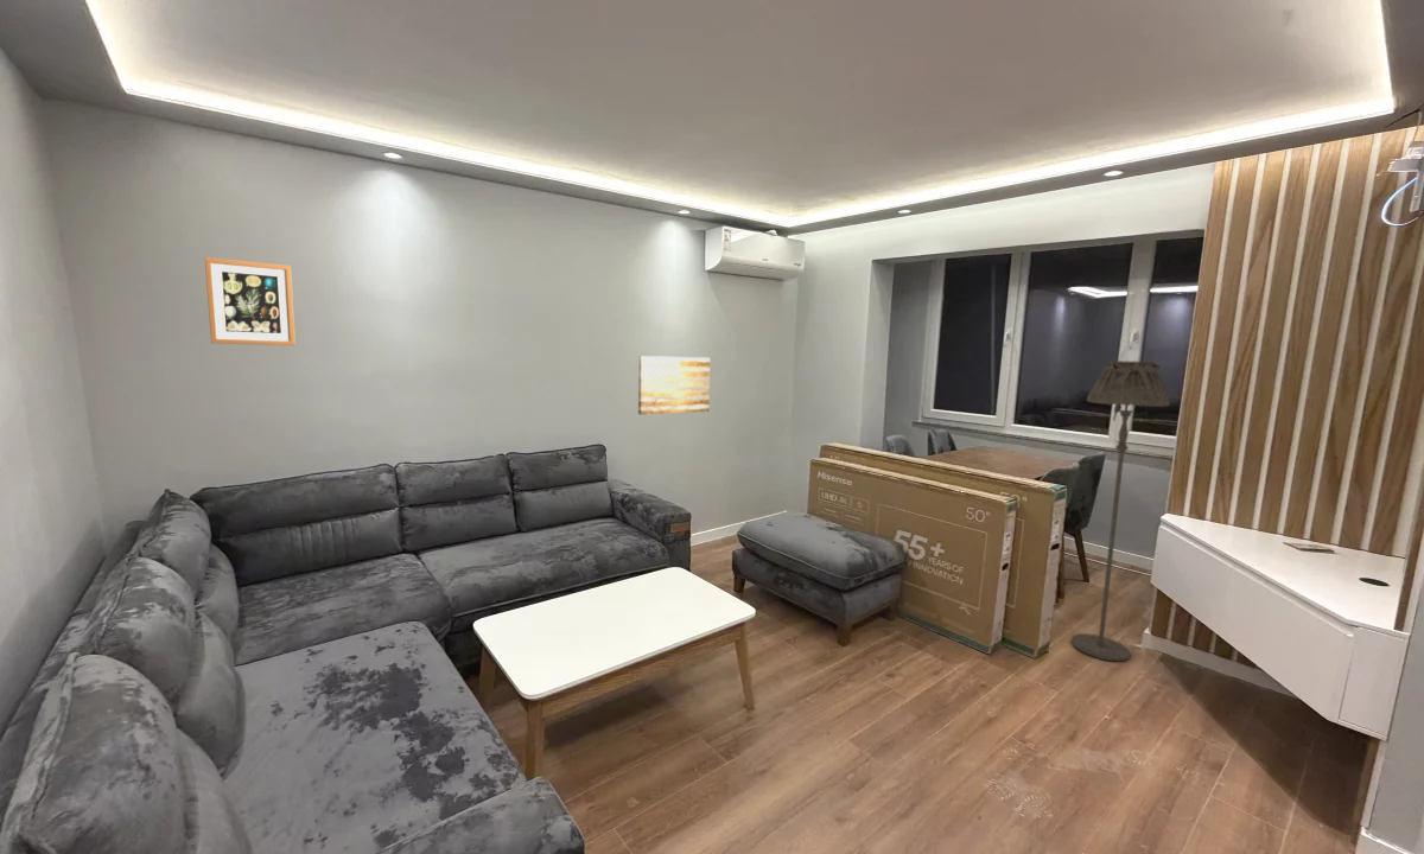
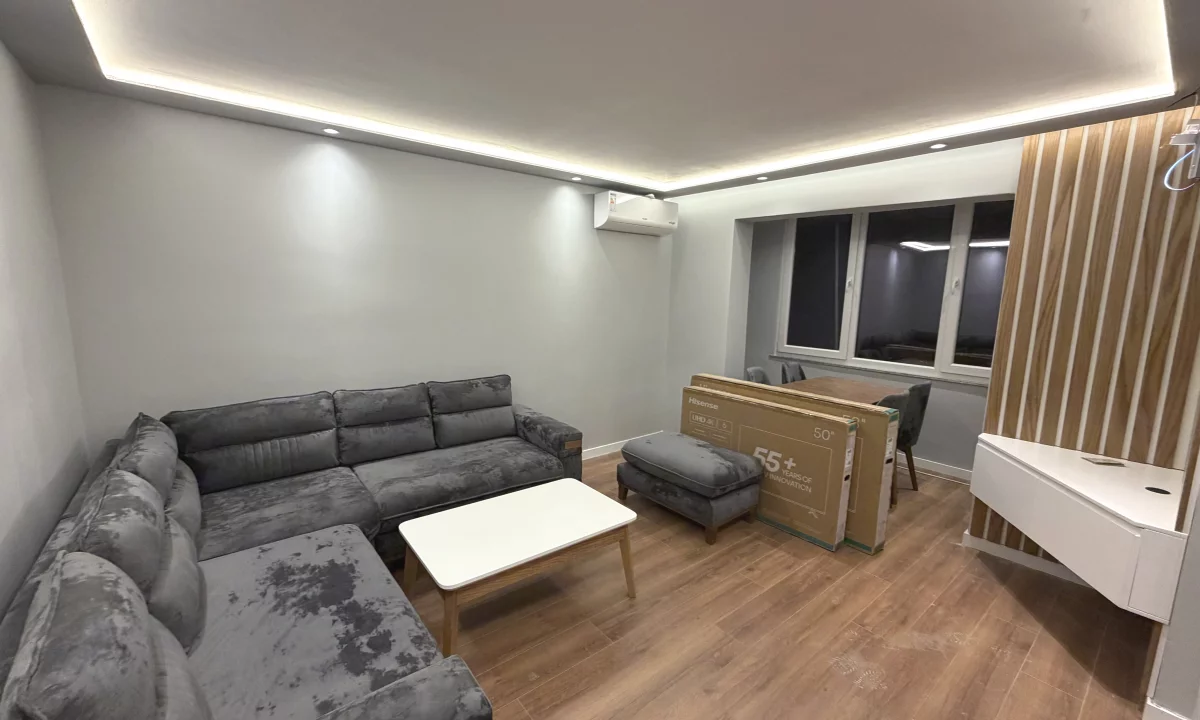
- wall art (252, 302)
- floor lamp (1114, 509)
- wall art (675, 384)
